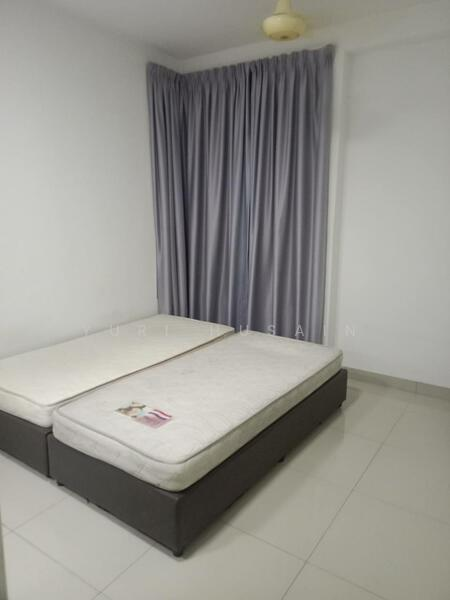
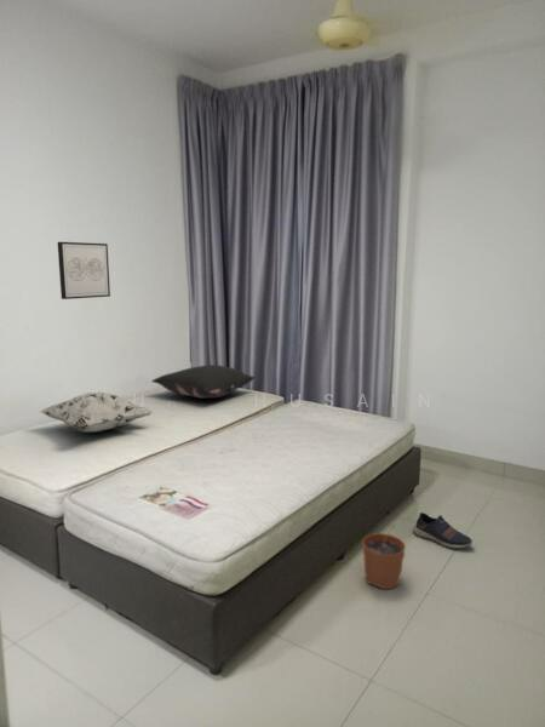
+ pillow (203, 380)
+ shoe (442, 528)
+ decorative pillow (96, 412)
+ plant pot (383, 553)
+ wall art (85, 270)
